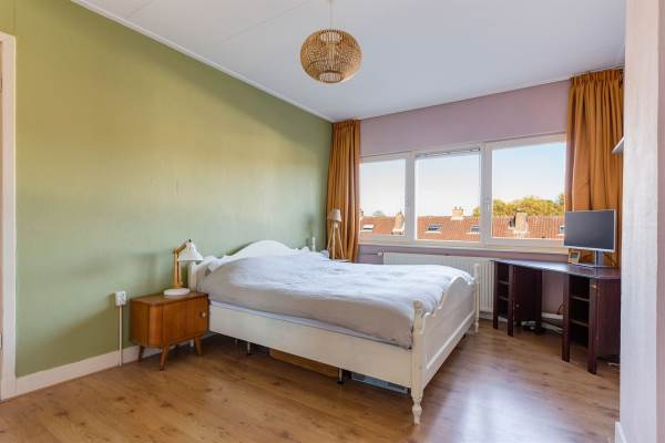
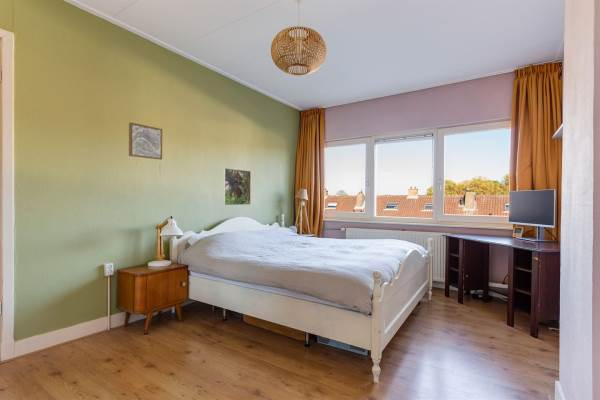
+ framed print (237, 187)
+ wall art (146, 141)
